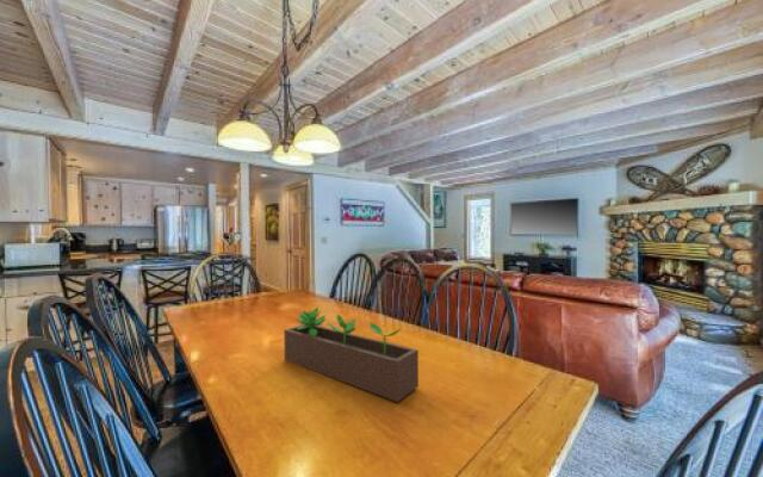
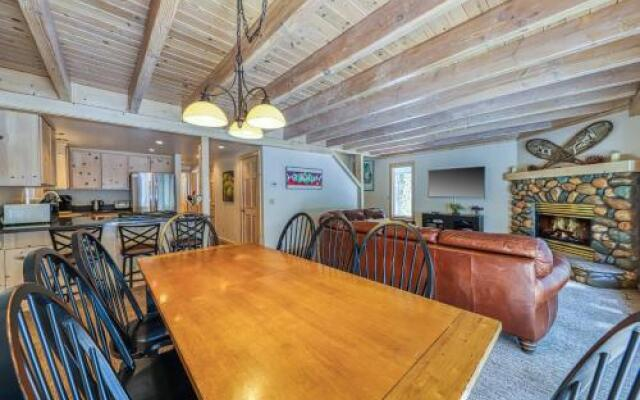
- succulent planter (345, 343)
